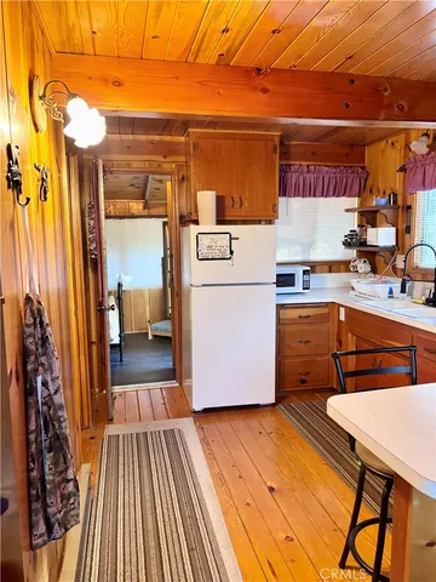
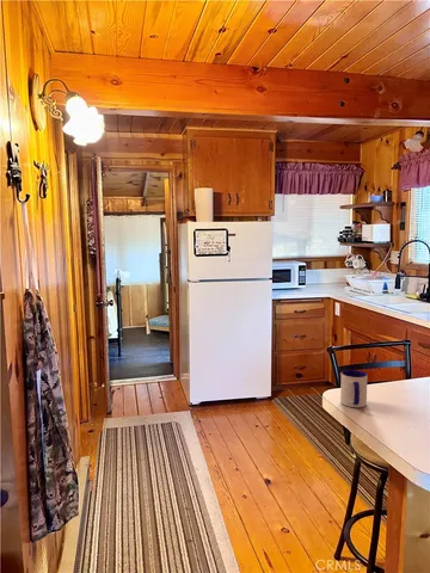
+ mug (354, 389)
